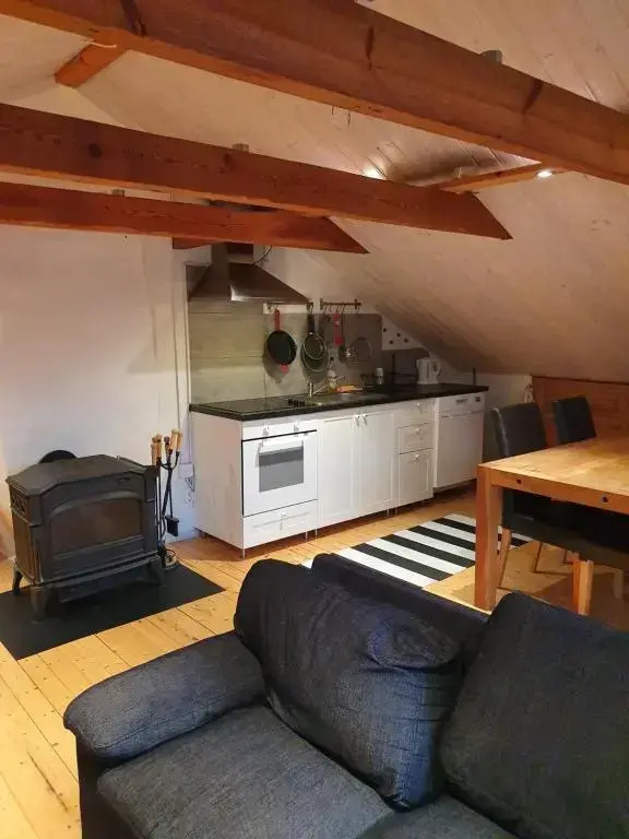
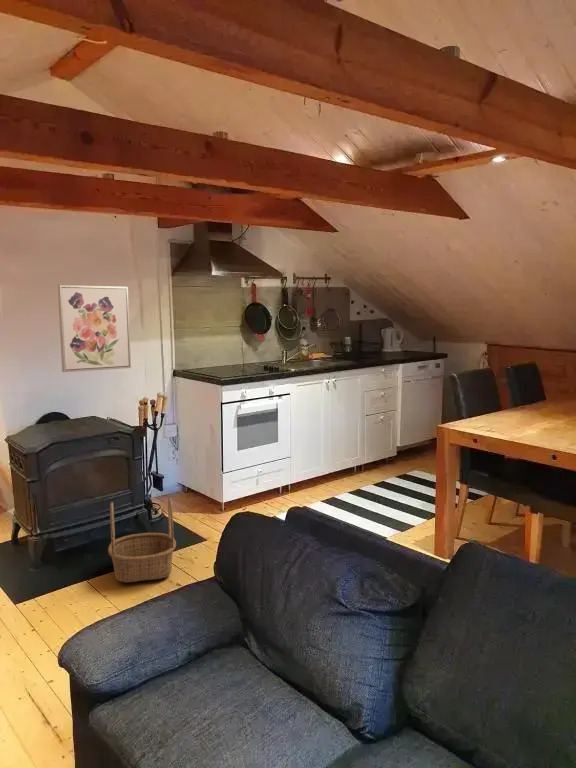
+ wall art (95, 328)
+ basket (142, 536)
